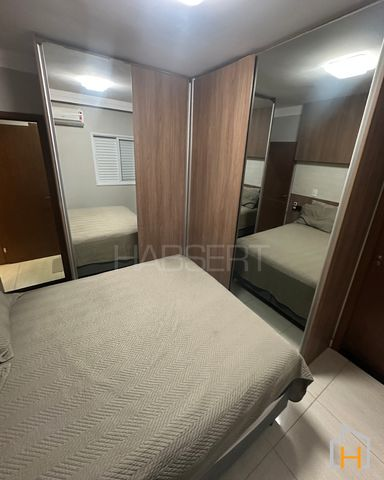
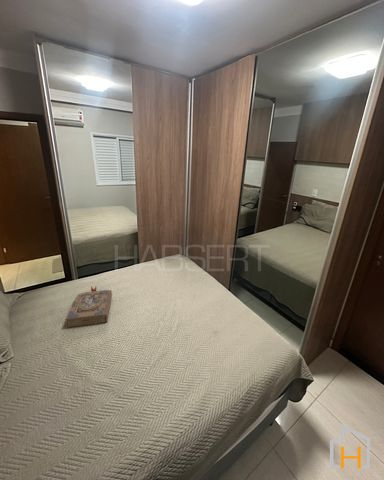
+ book (91, 303)
